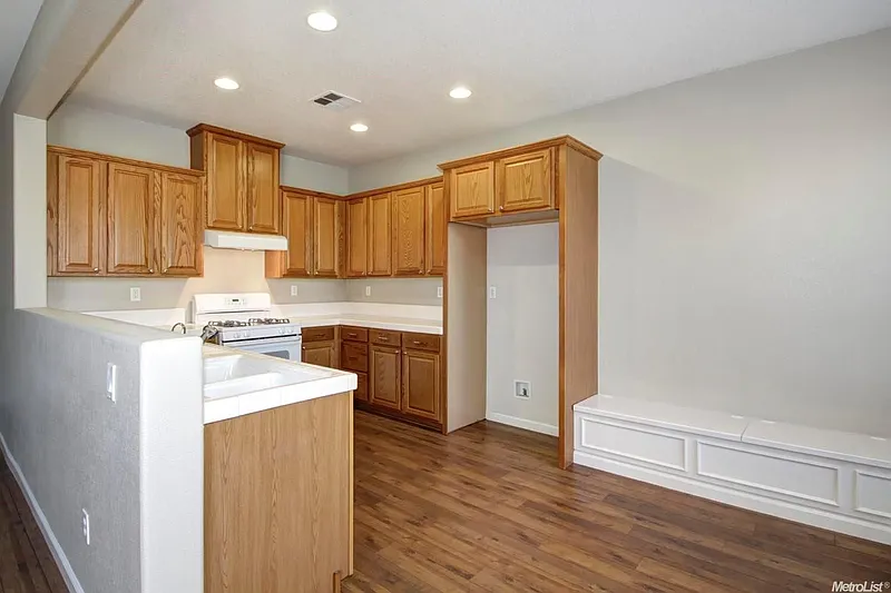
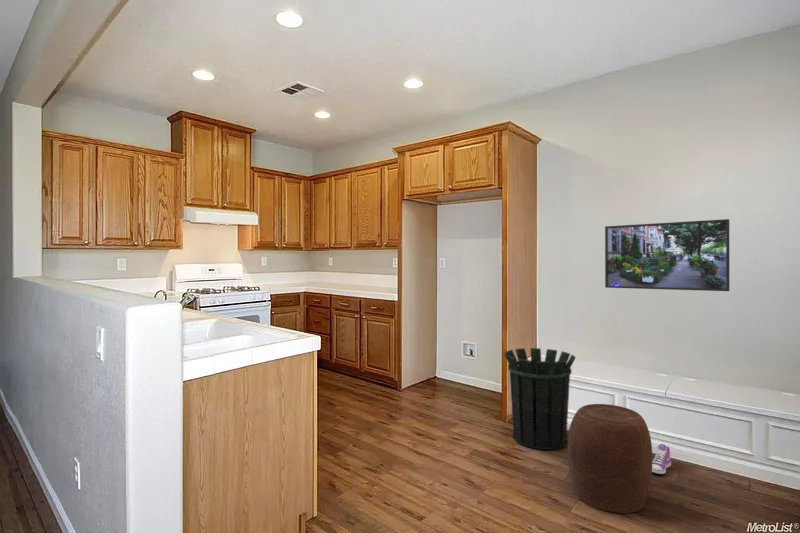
+ waste bin (539, 396)
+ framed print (662, 256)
+ stool (608, 453)
+ sneaker (659, 457)
